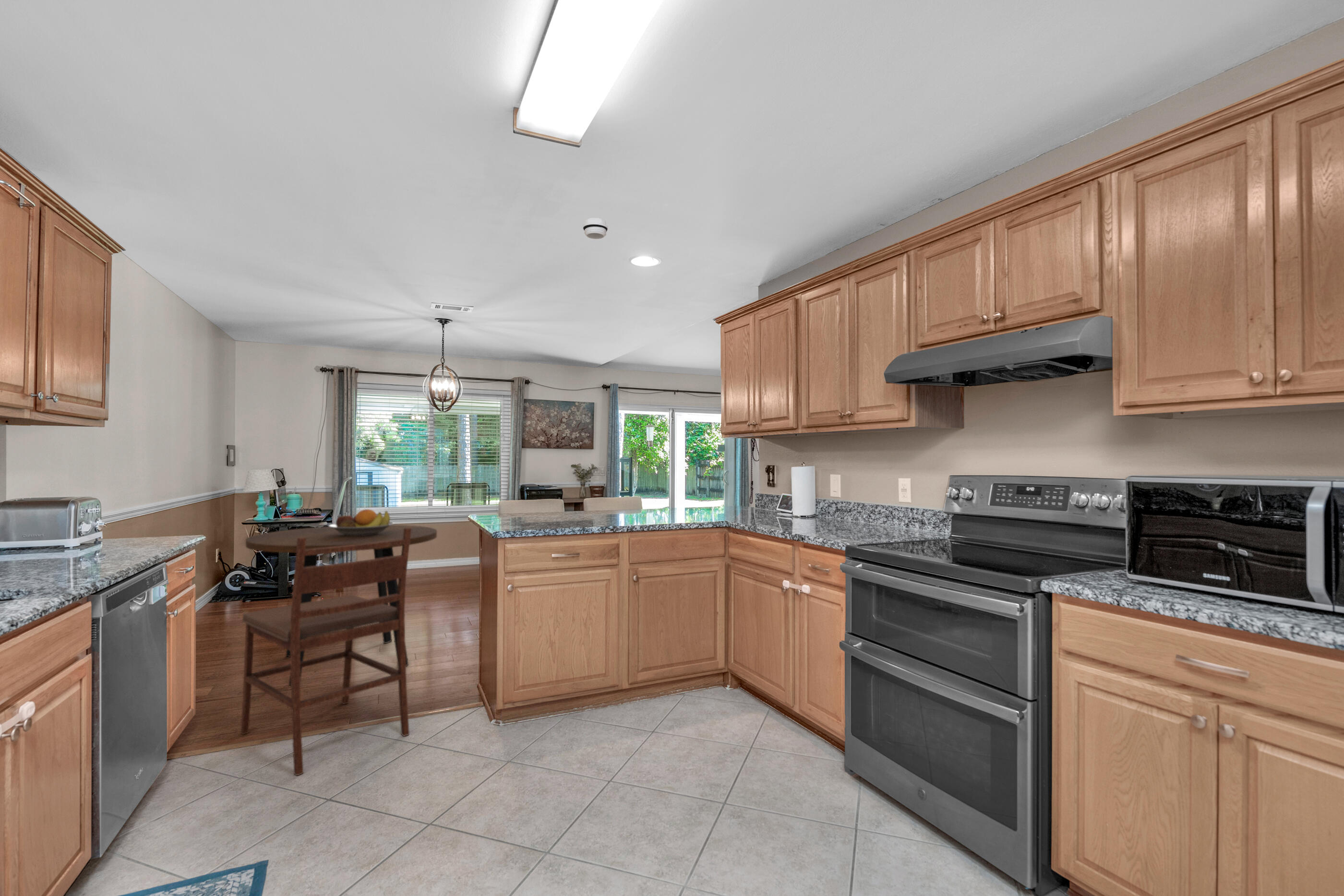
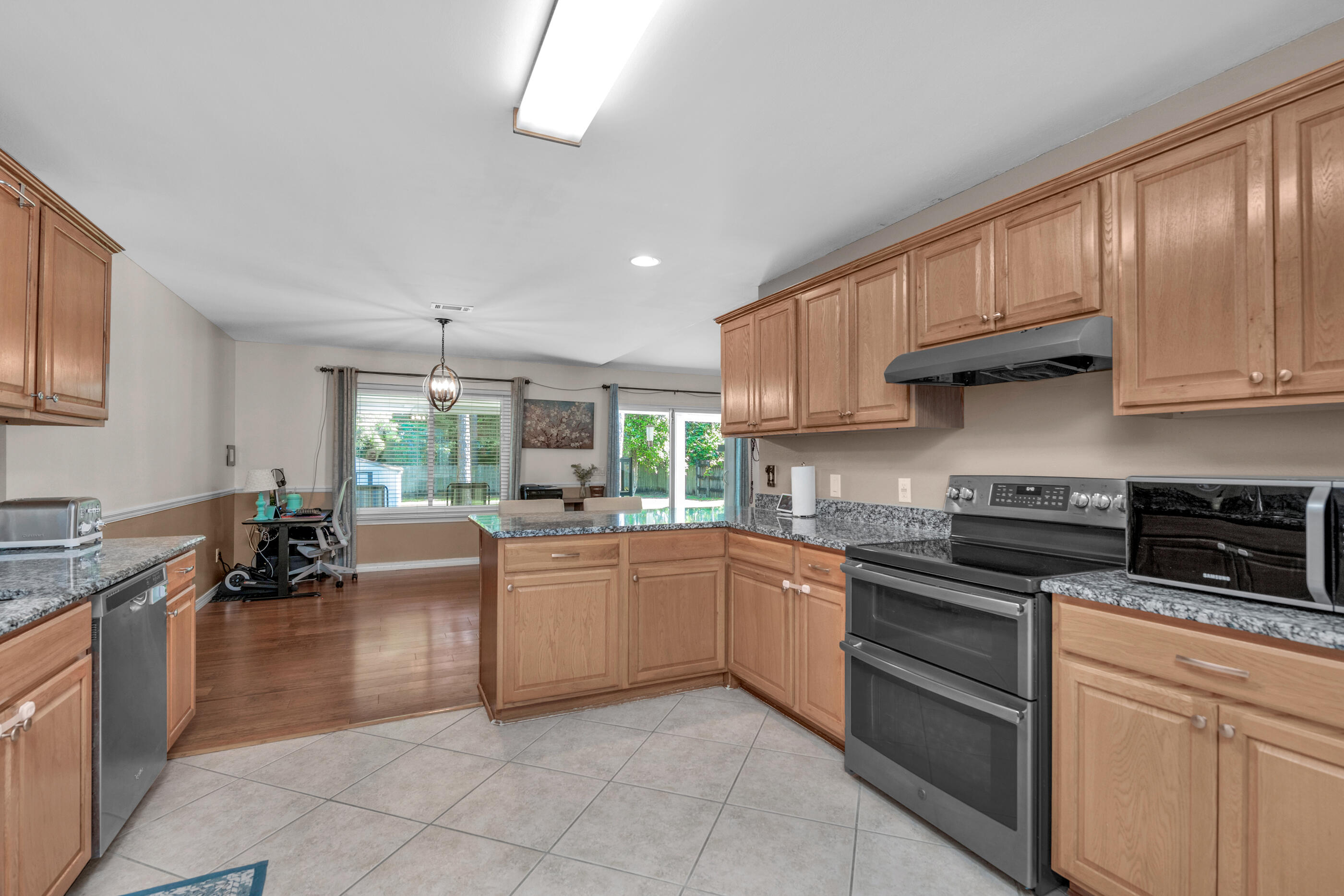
- fruit bowl (361, 521)
- dining table (378, 591)
- dining chair (326, 630)
- smoke detector (595, 228)
